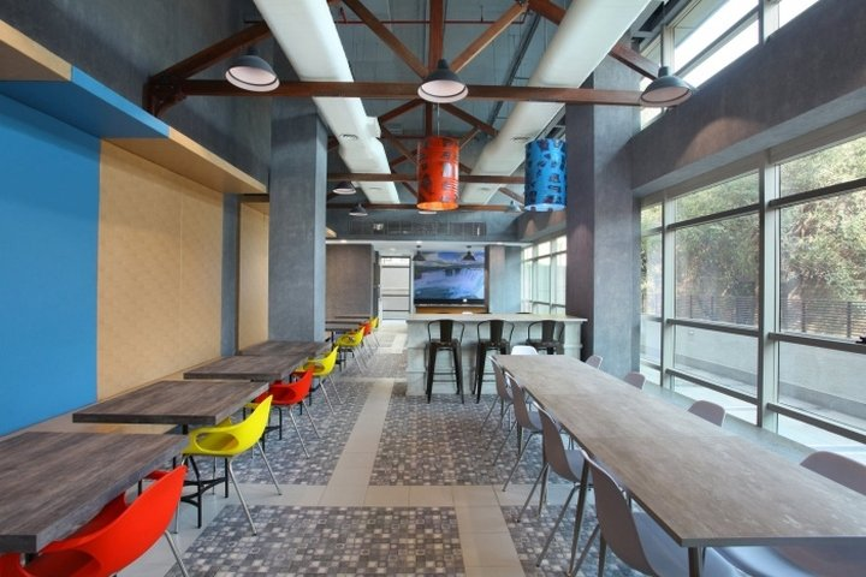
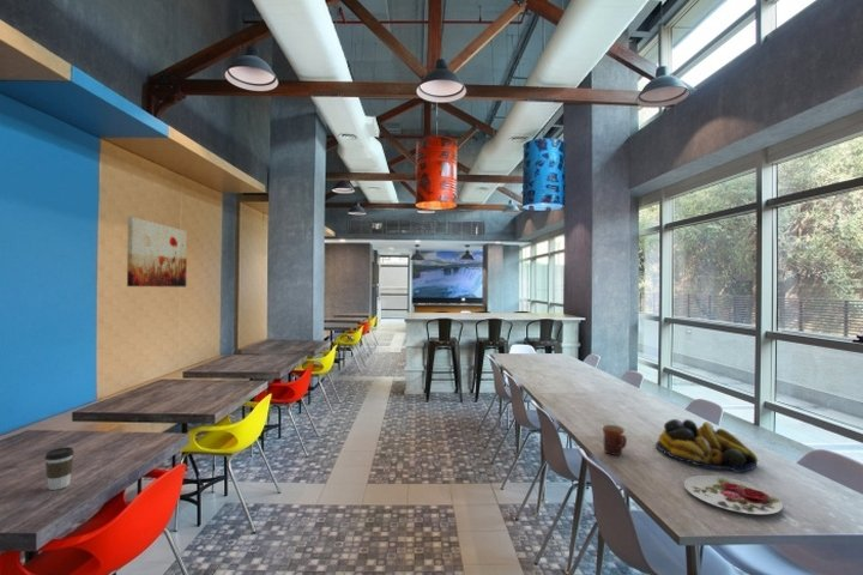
+ plate (730, 492)
+ fruit bowl (702, 438)
+ mug (615, 441)
+ coffee cup (59, 468)
+ wall art (159, 255)
